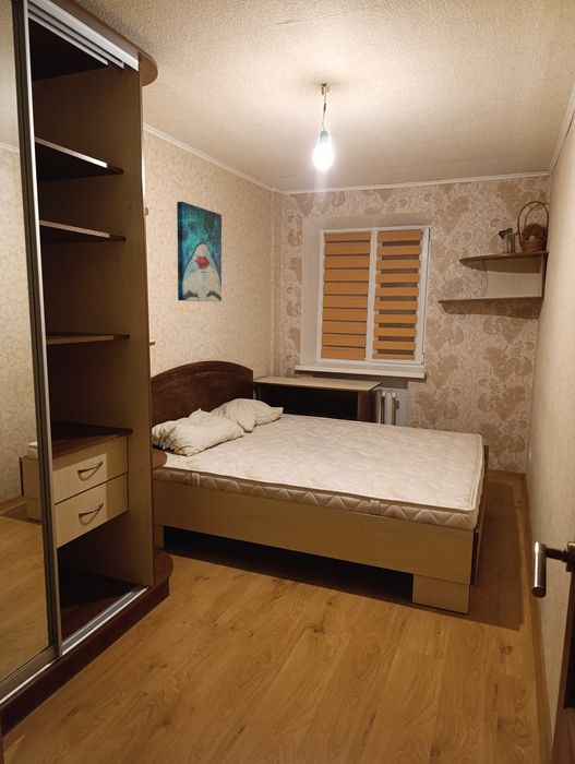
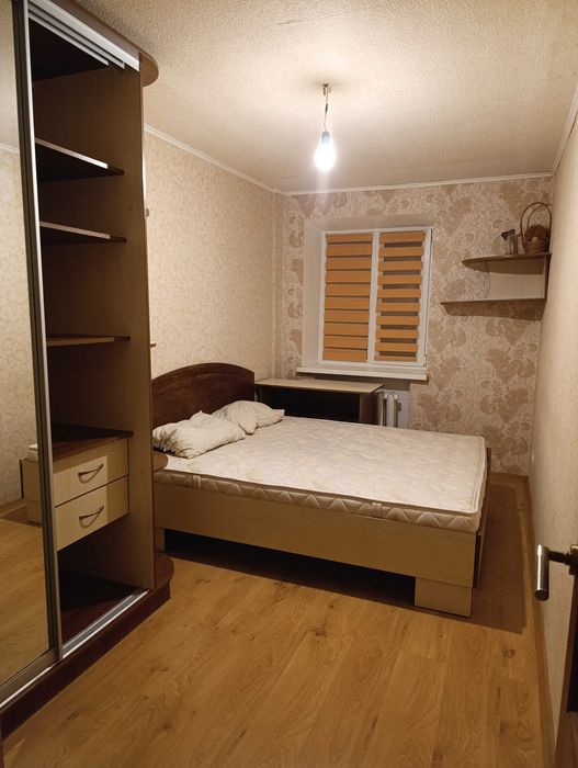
- wall art (201, 255)
